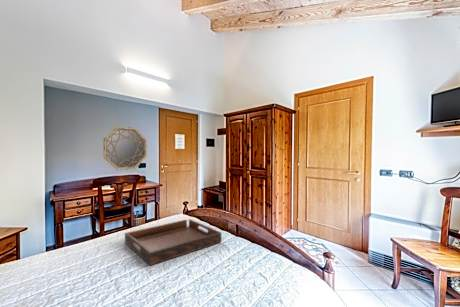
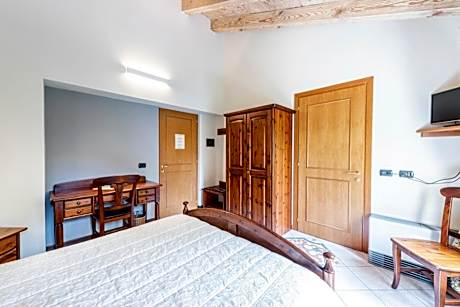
- serving tray (173, 237)
- home mirror (126, 148)
